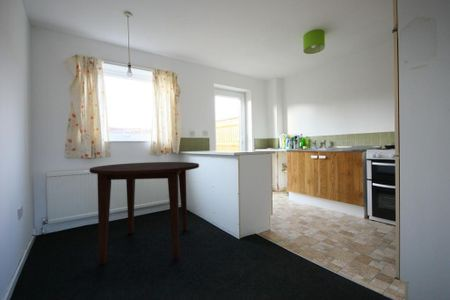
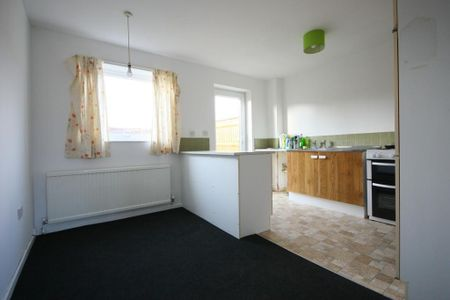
- dining table (133, 204)
